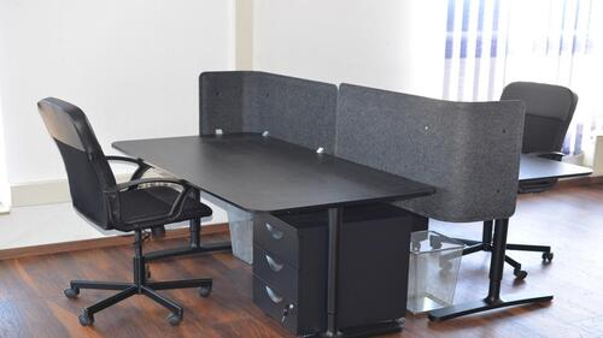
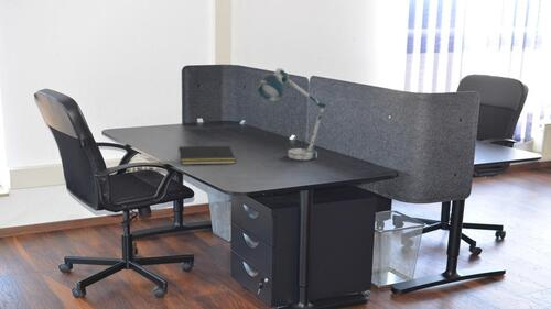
+ desk lamp (278, 100)
+ notepad (206, 154)
